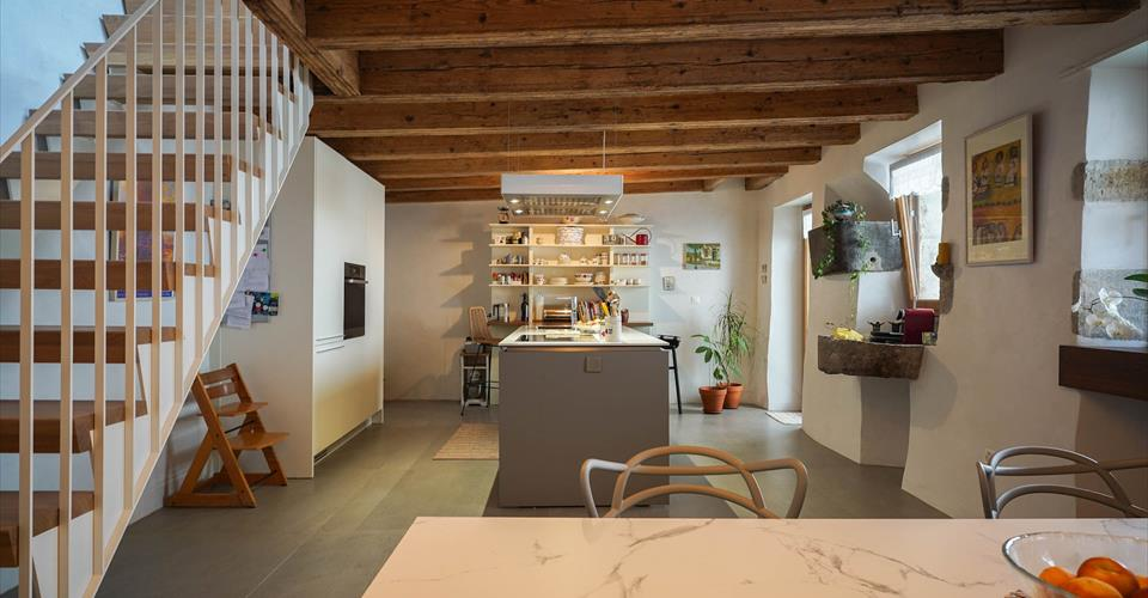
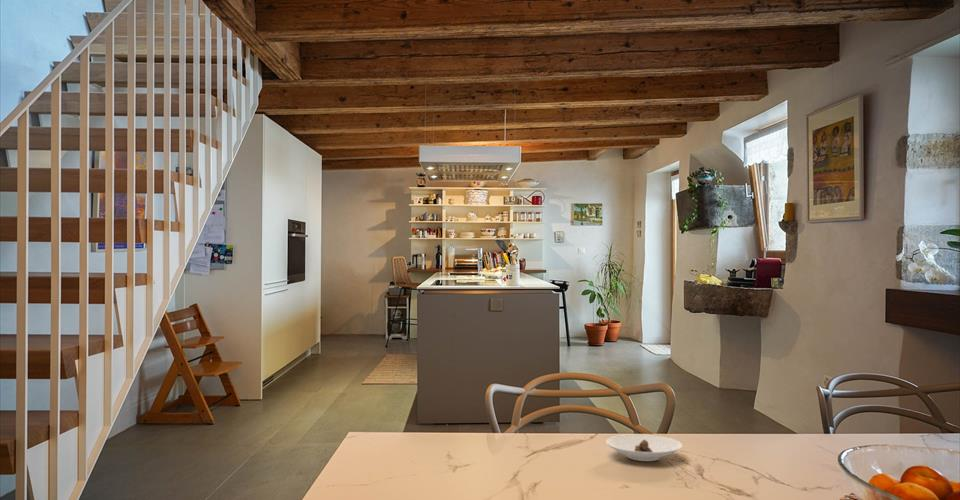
+ saucer (643, 448)
